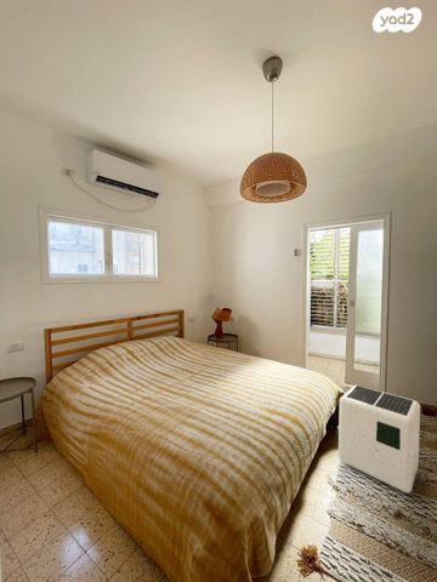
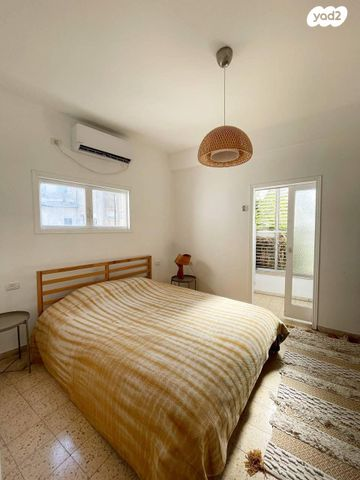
- air purifier (378, 433)
